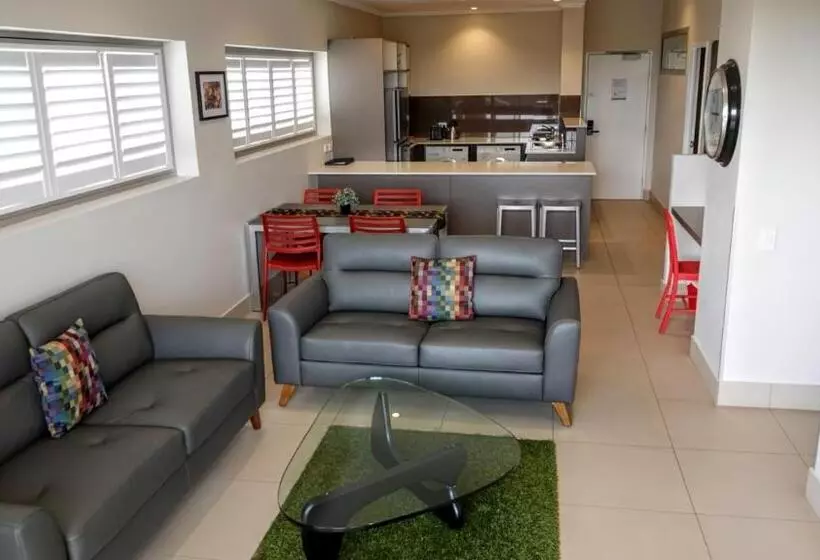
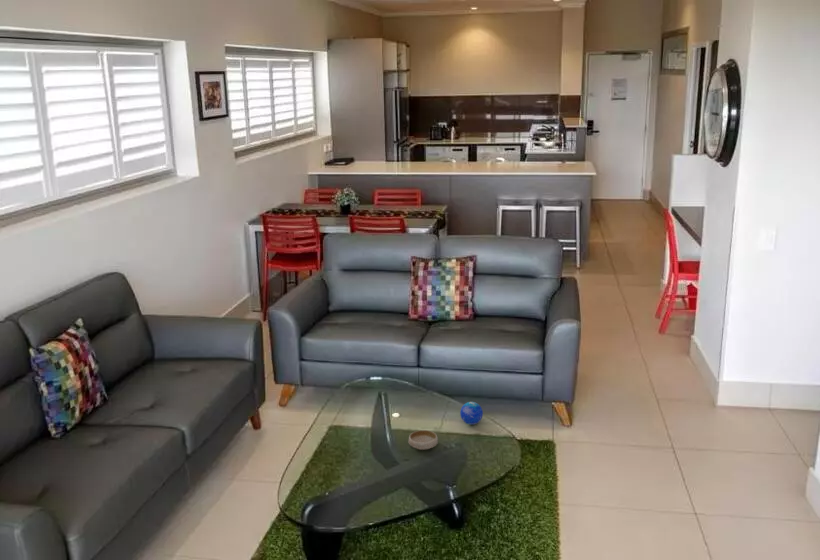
+ bowl (423, 441)
+ decorative orb (471, 413)
